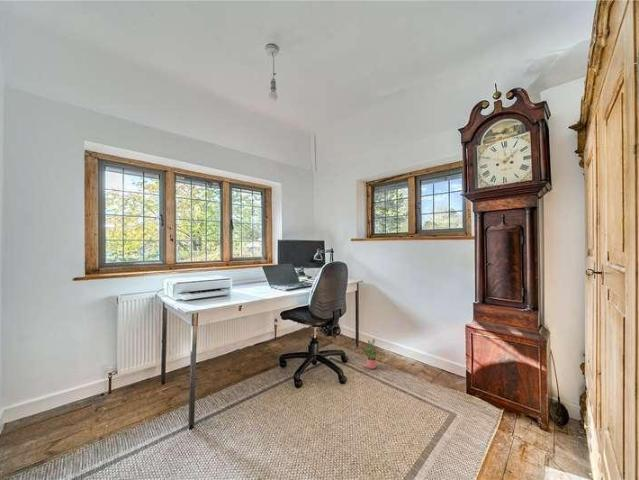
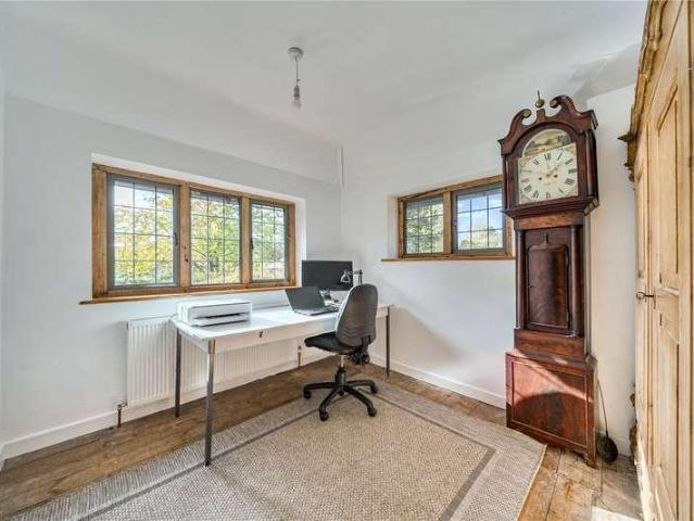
- potted plant (373, 356)
